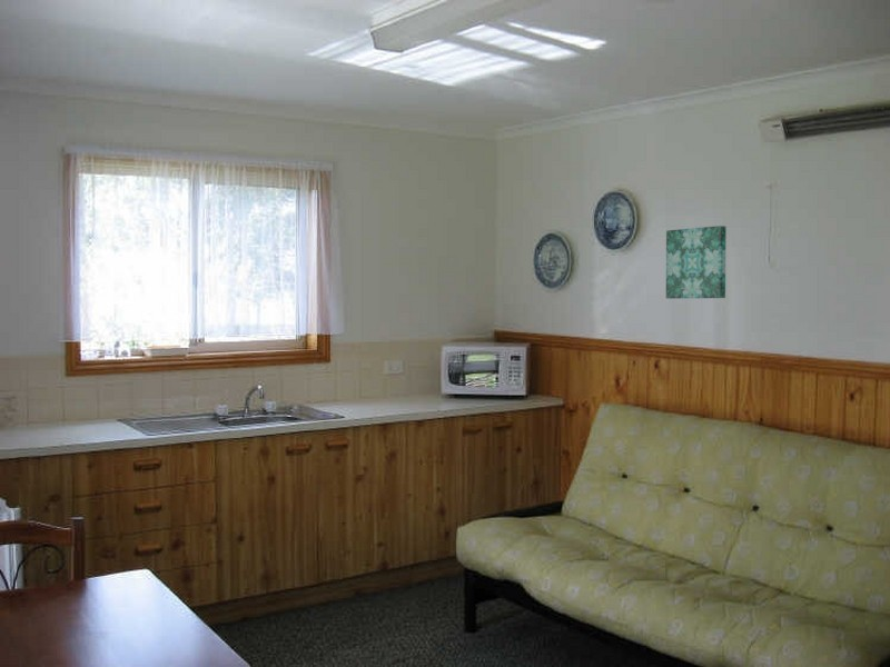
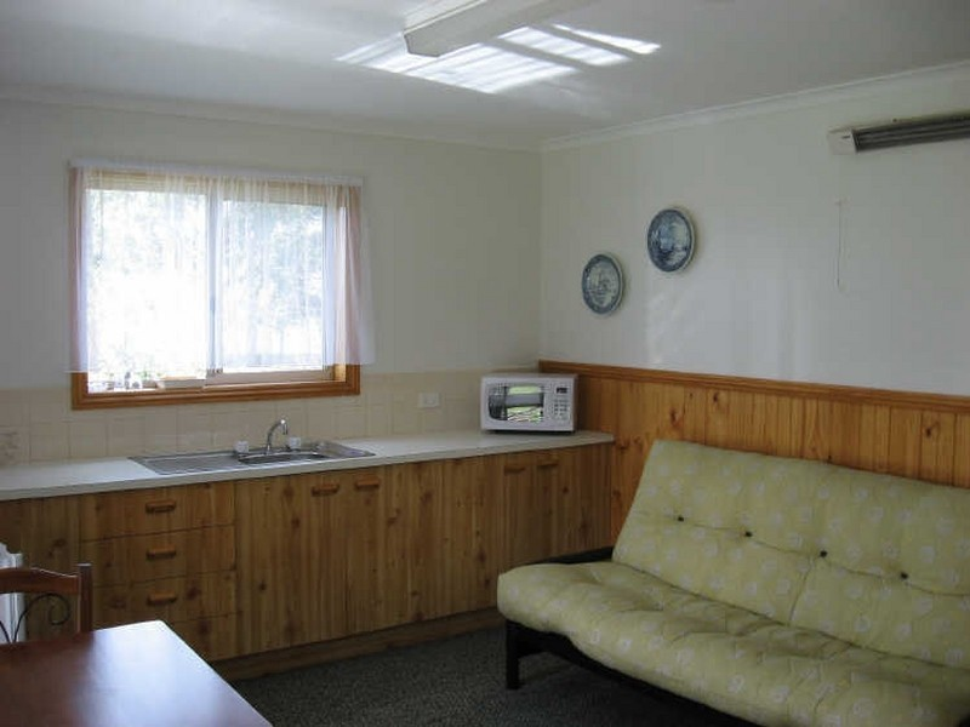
- wall art (694, 262)
